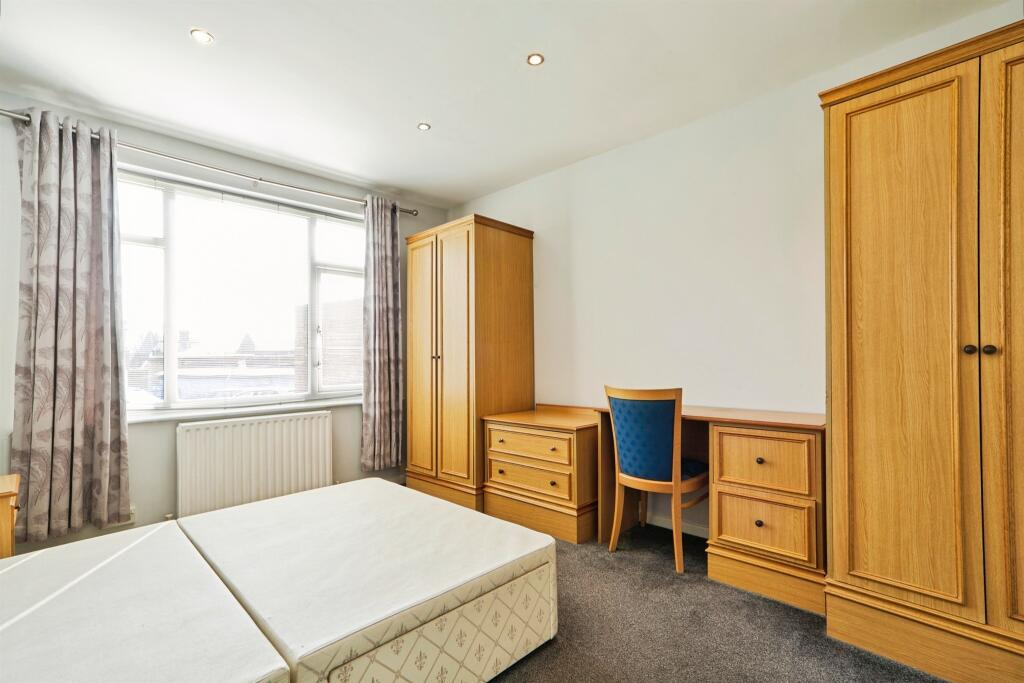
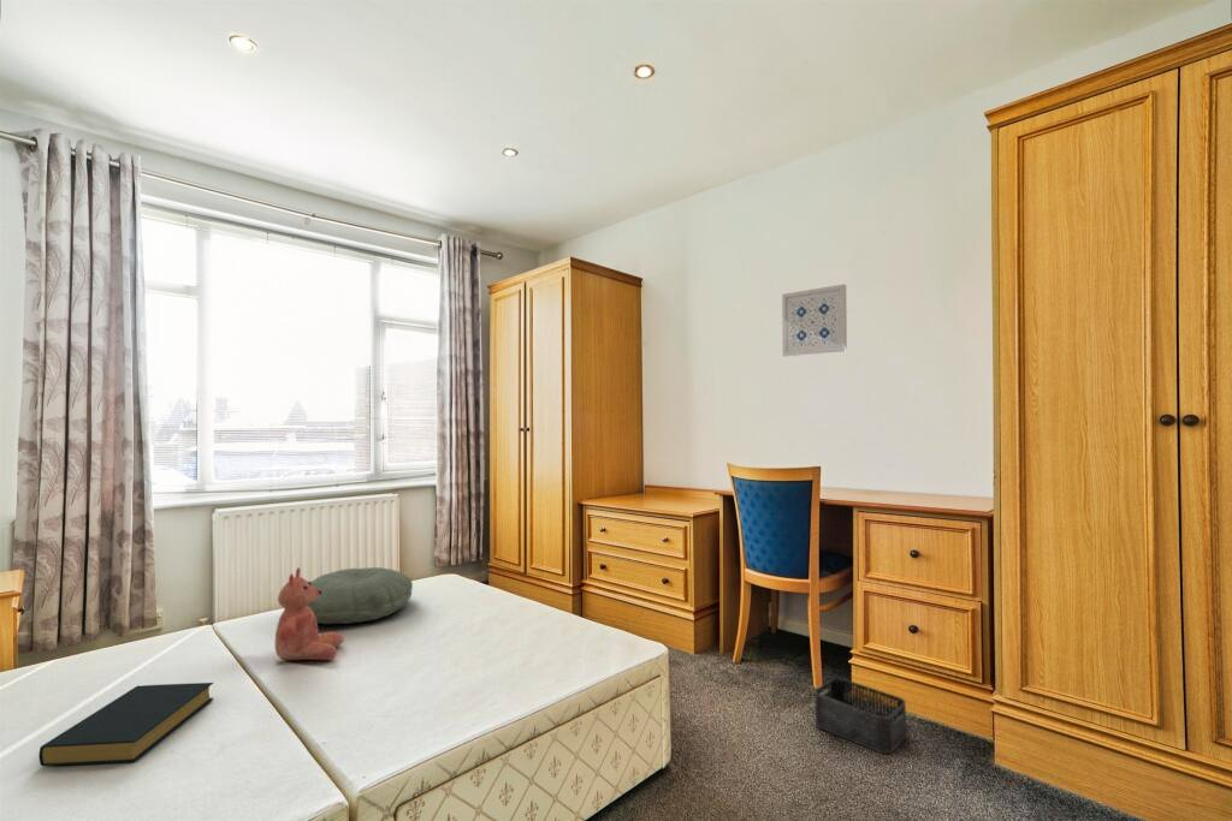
+ storage bin (859, 713)
+ teddy bear (309, 612)
+ wall art (813, 321)
+ hardback book (135, 720)
+ pillow (355, 593)
